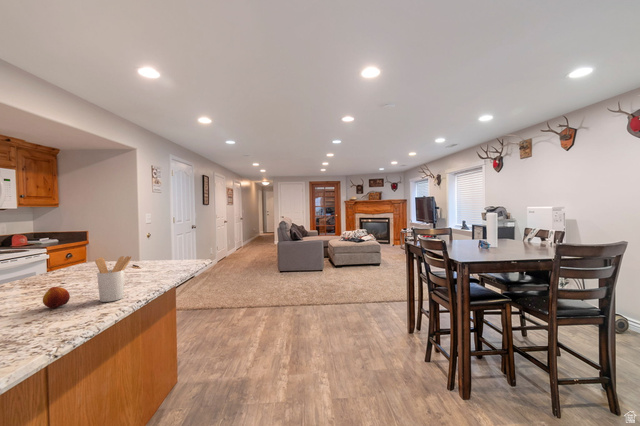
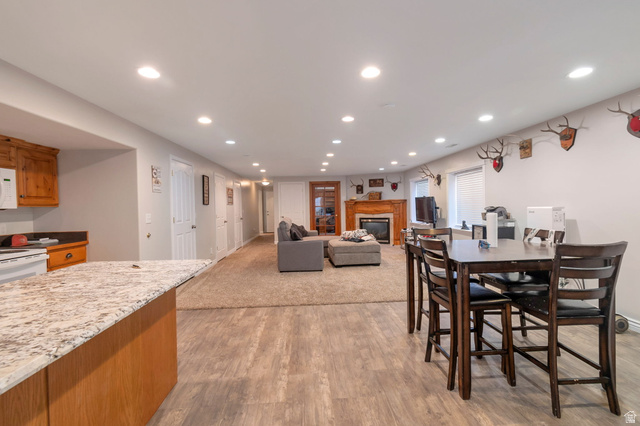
- utensil holder (115, 276)
- fruit (56, 296)
